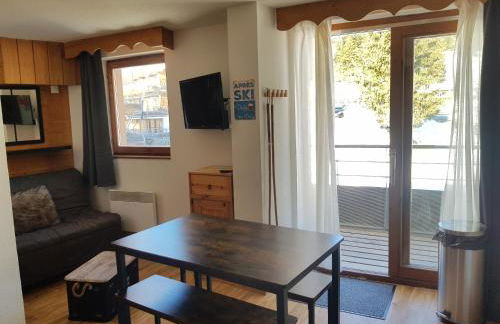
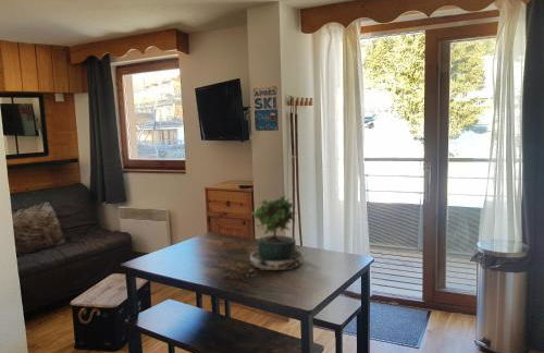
+ potted plant (274, 229)
